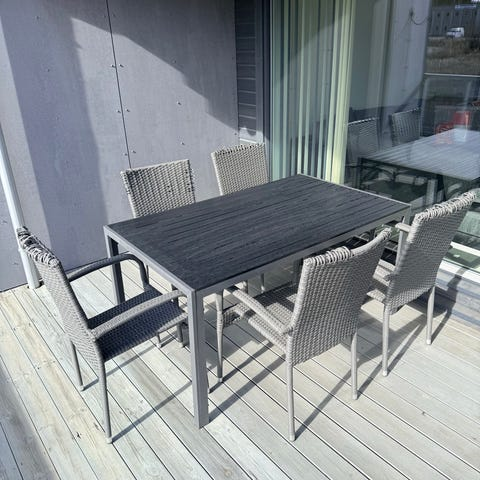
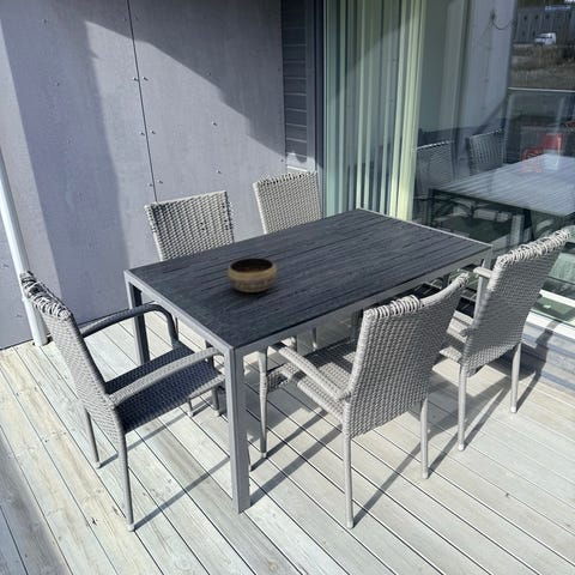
+ bowl (252, 276)
